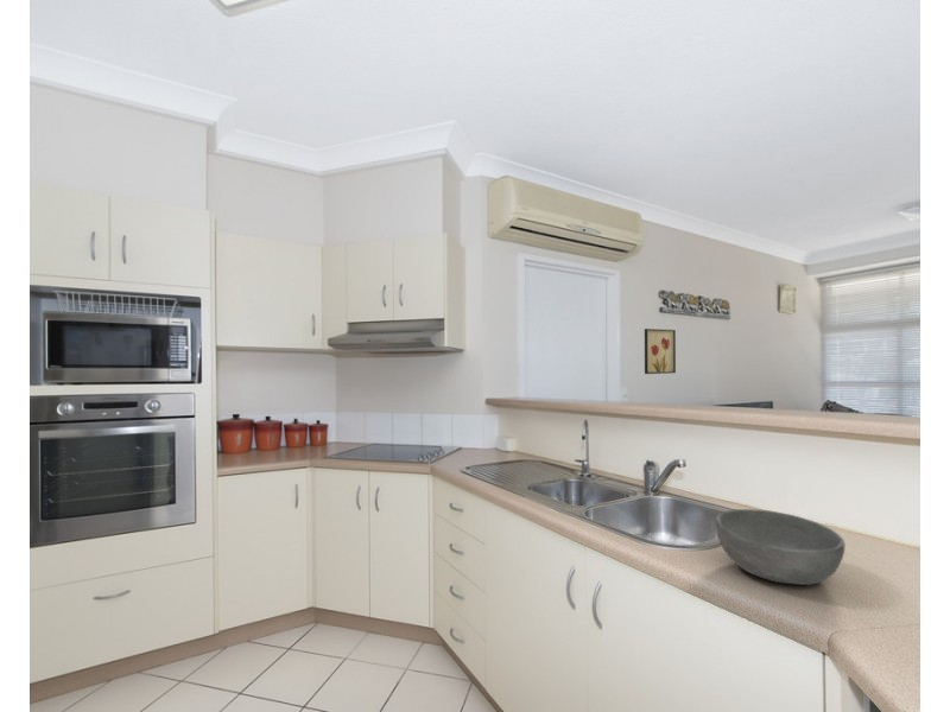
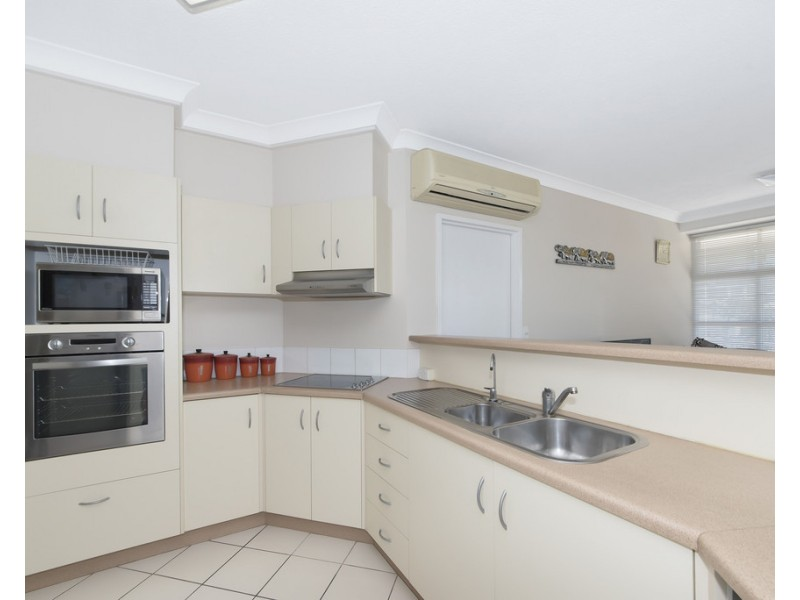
- bowl (775, 548)
- wall art (659, 351)
